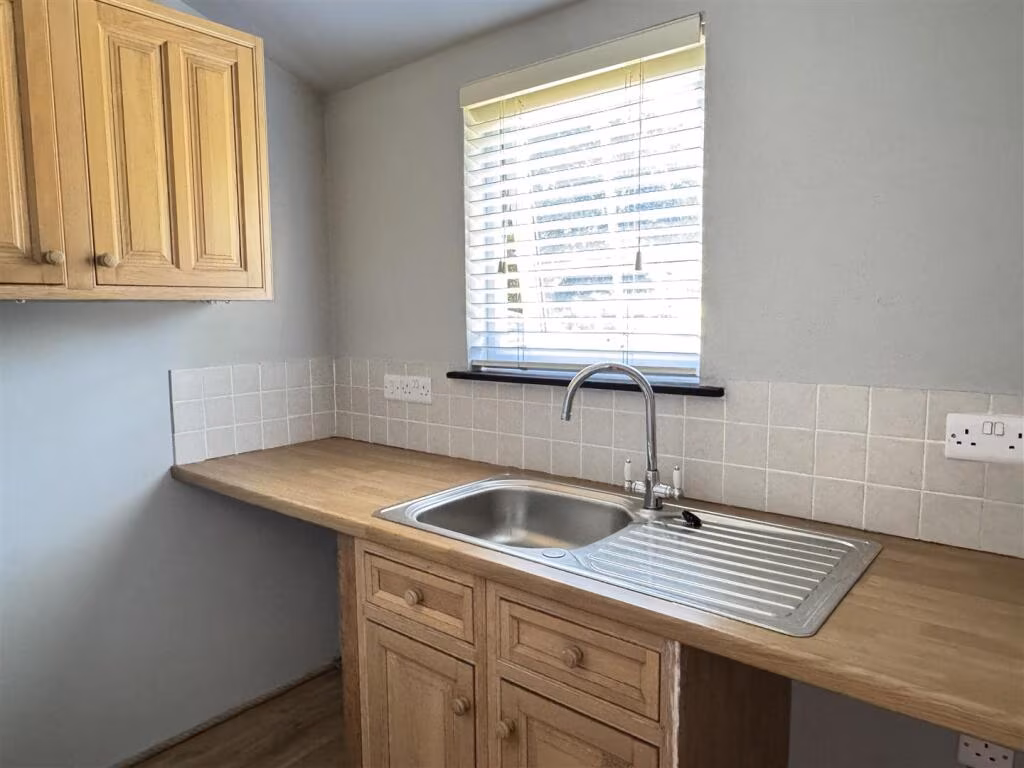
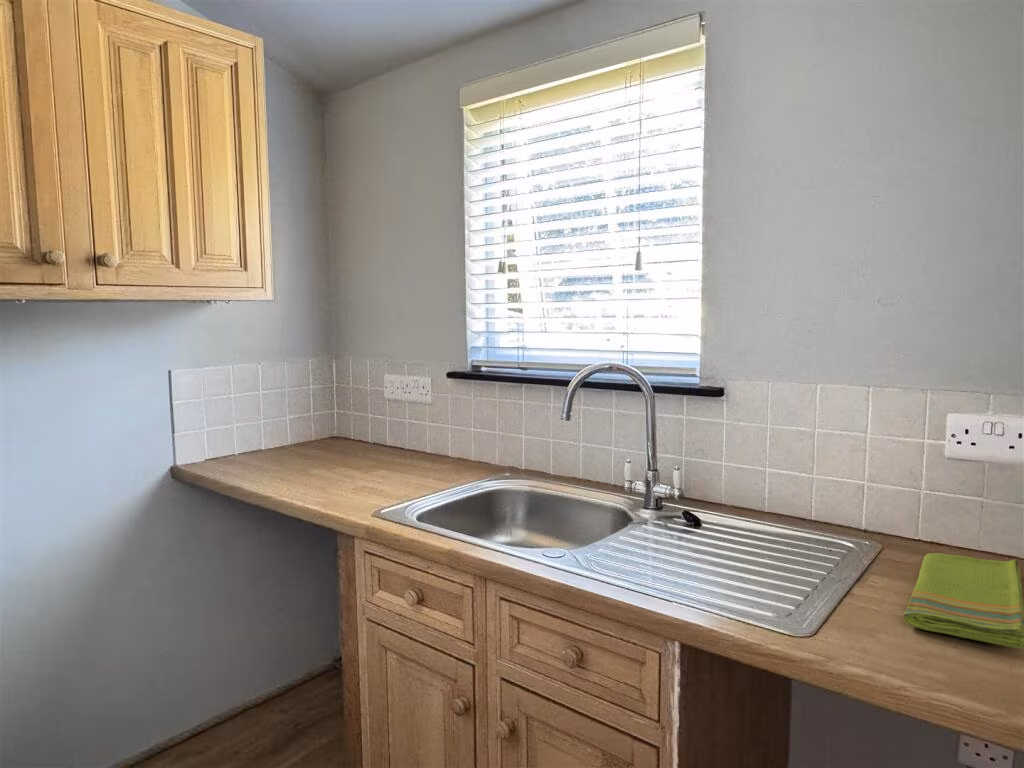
+ dish towel (967, 589)
